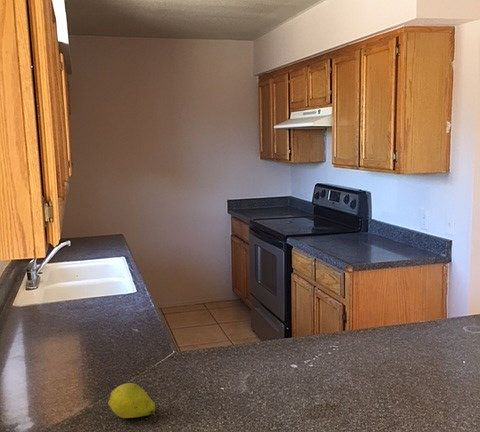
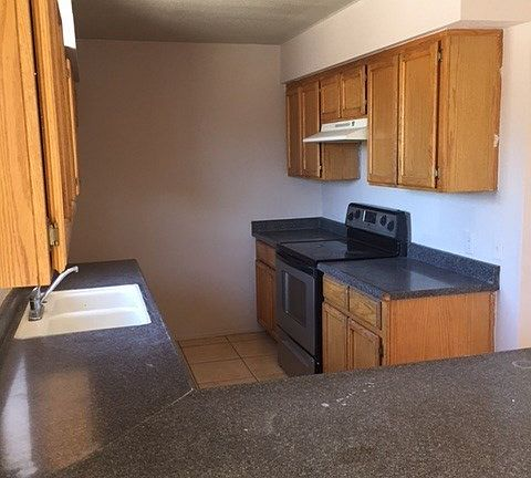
- fruit (134, 401)
